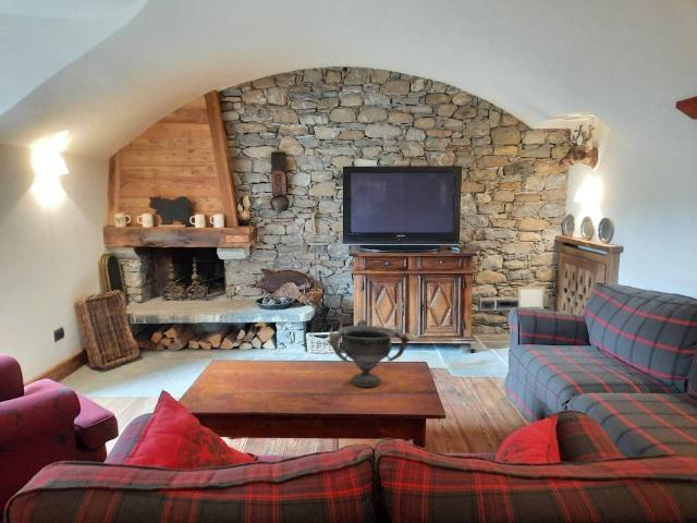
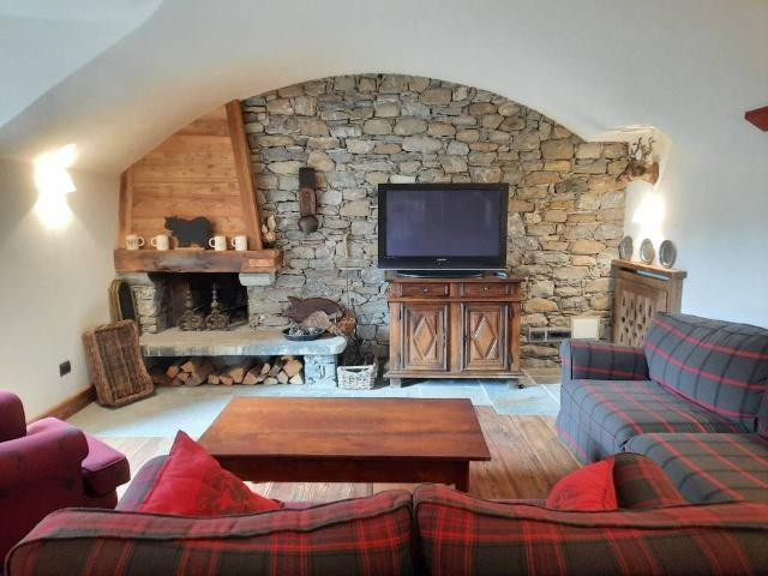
- decorative bowl (359, 353)
